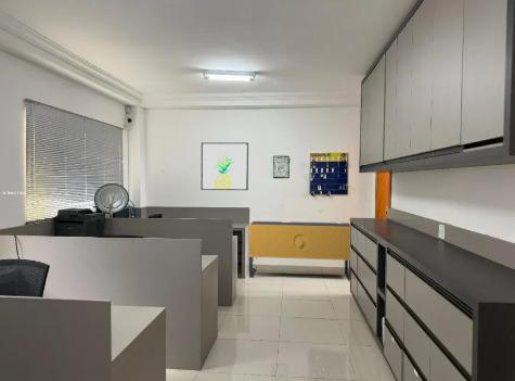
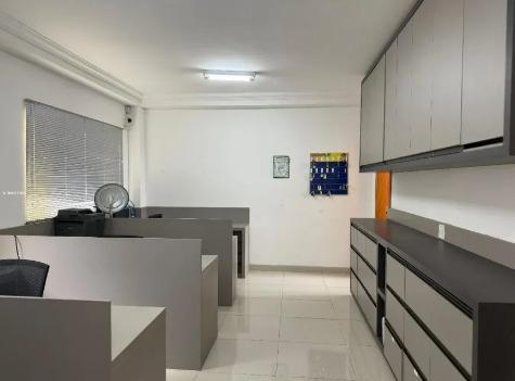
- wall art (224, 166)
- sideboard (299, 250)
